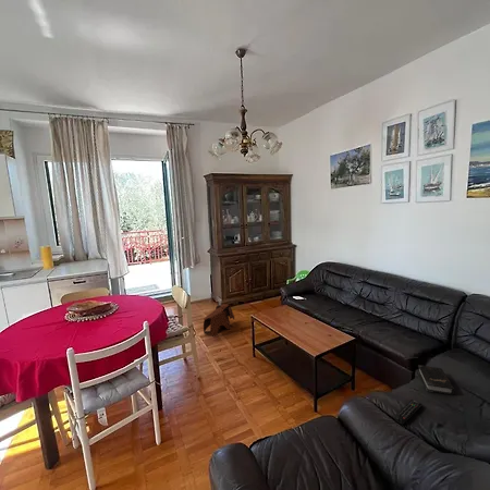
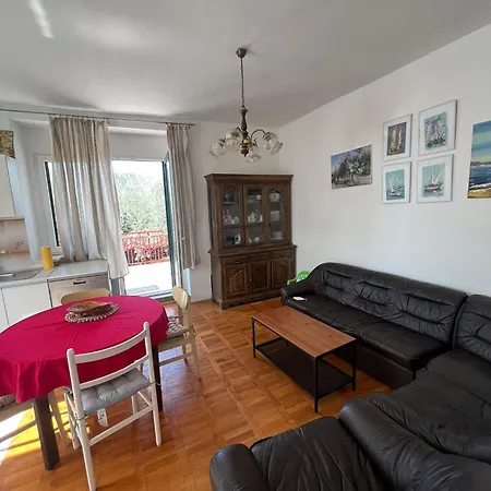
- remote control (408, 411)
- hardback book (434, 379)
- toy elephant (219, 317)
